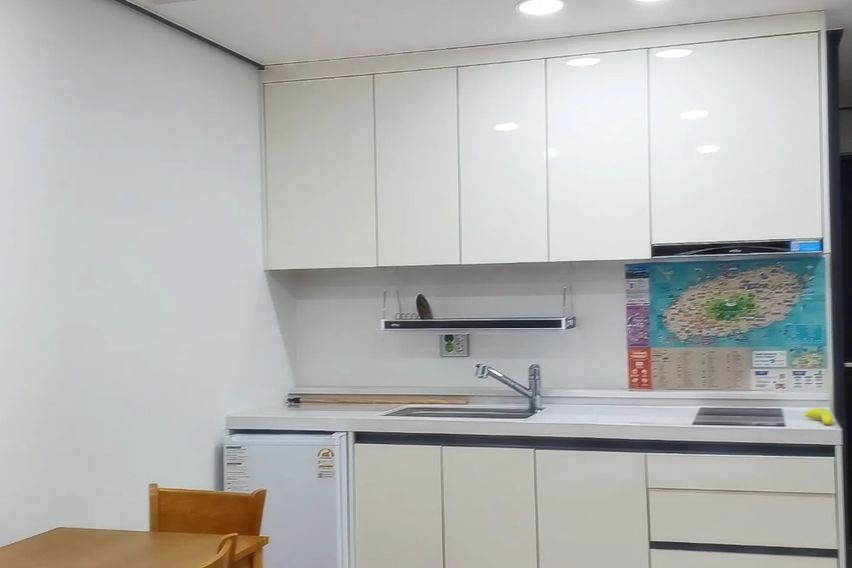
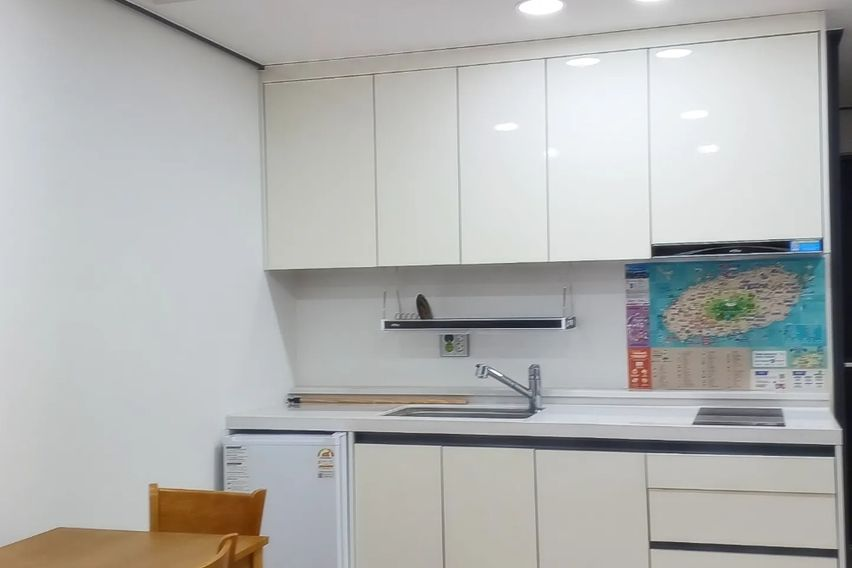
- banana (819, 416)
